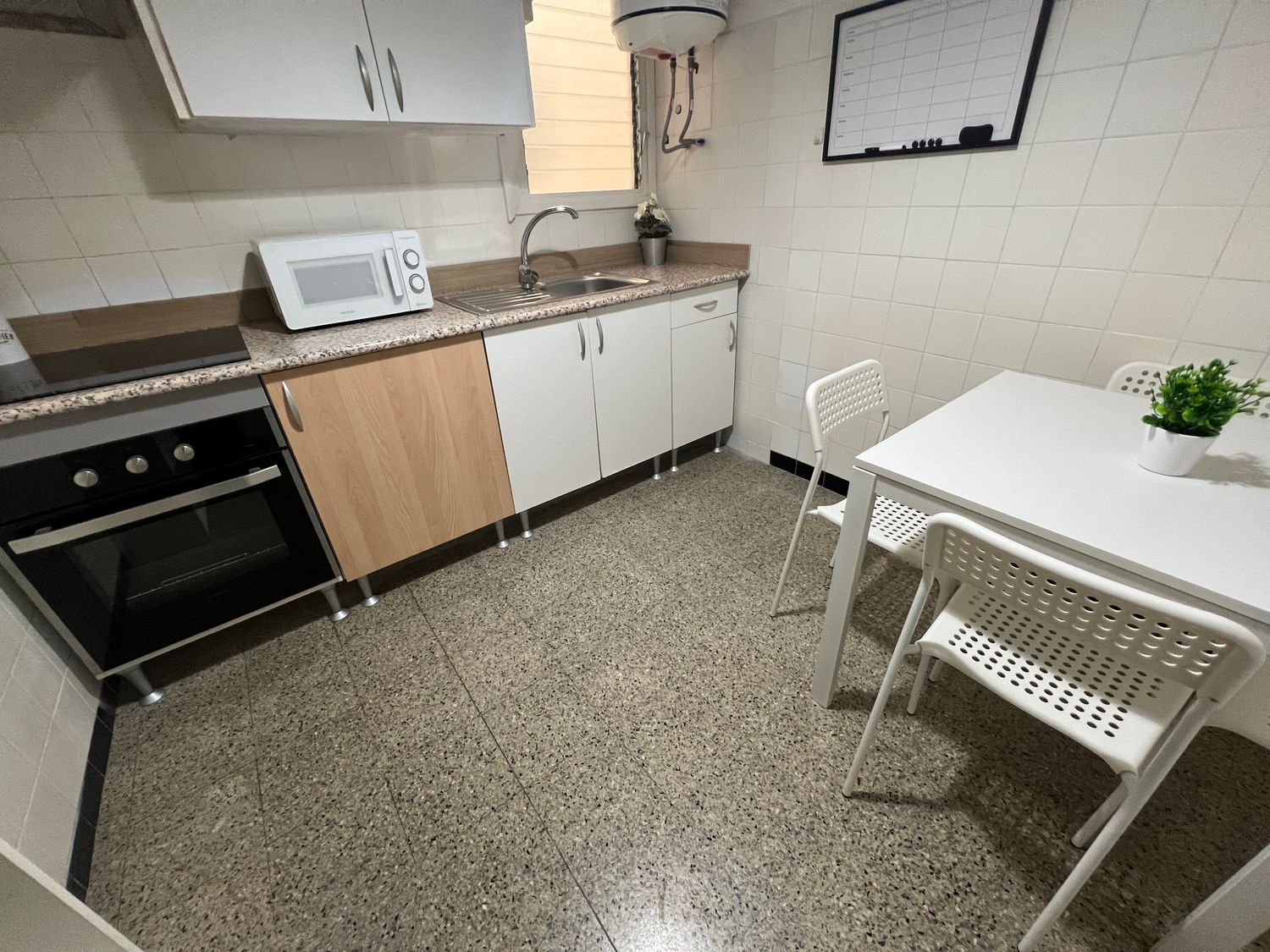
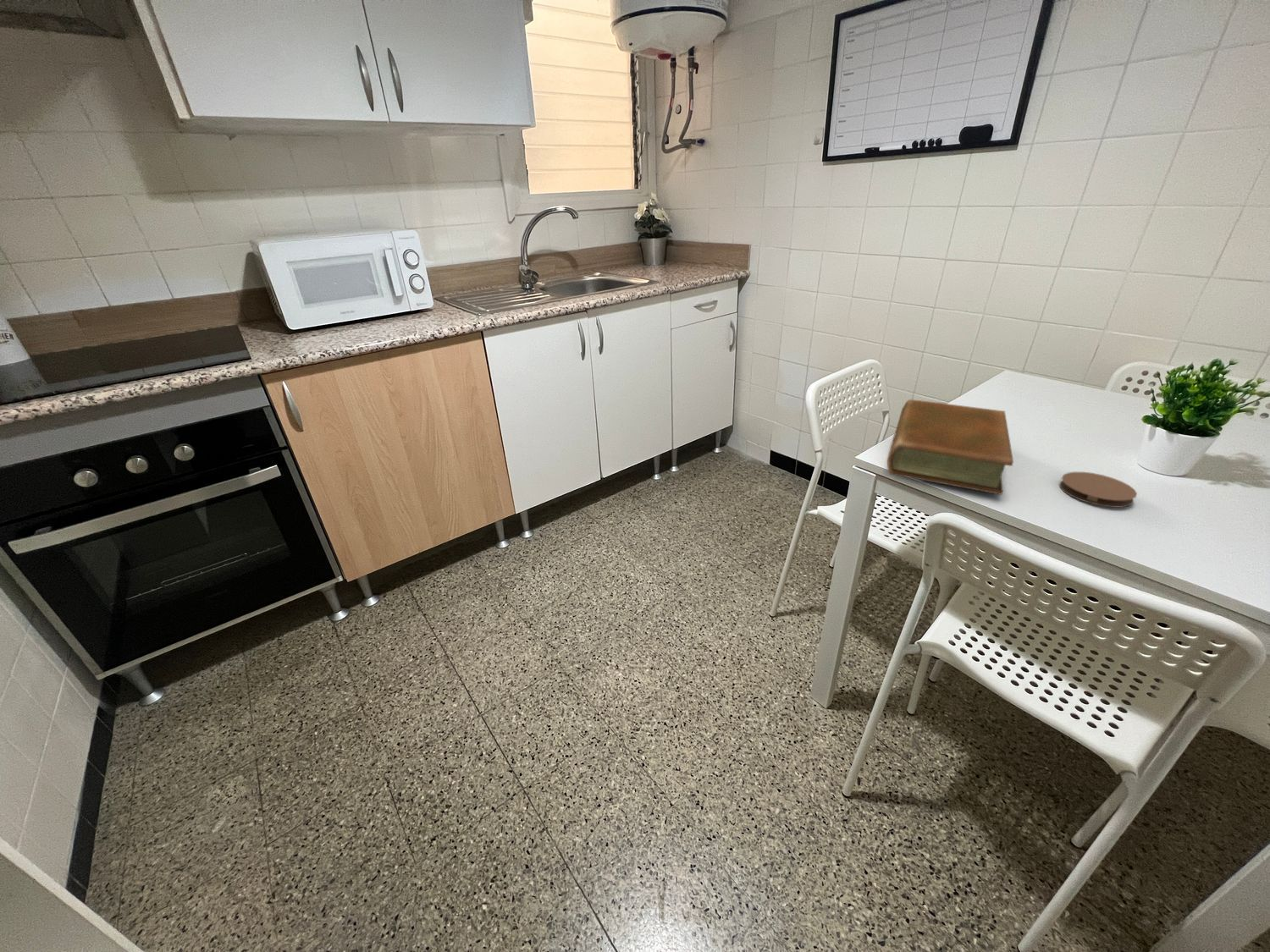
+ book (947, 440)
+ coaster (1096, 488)
